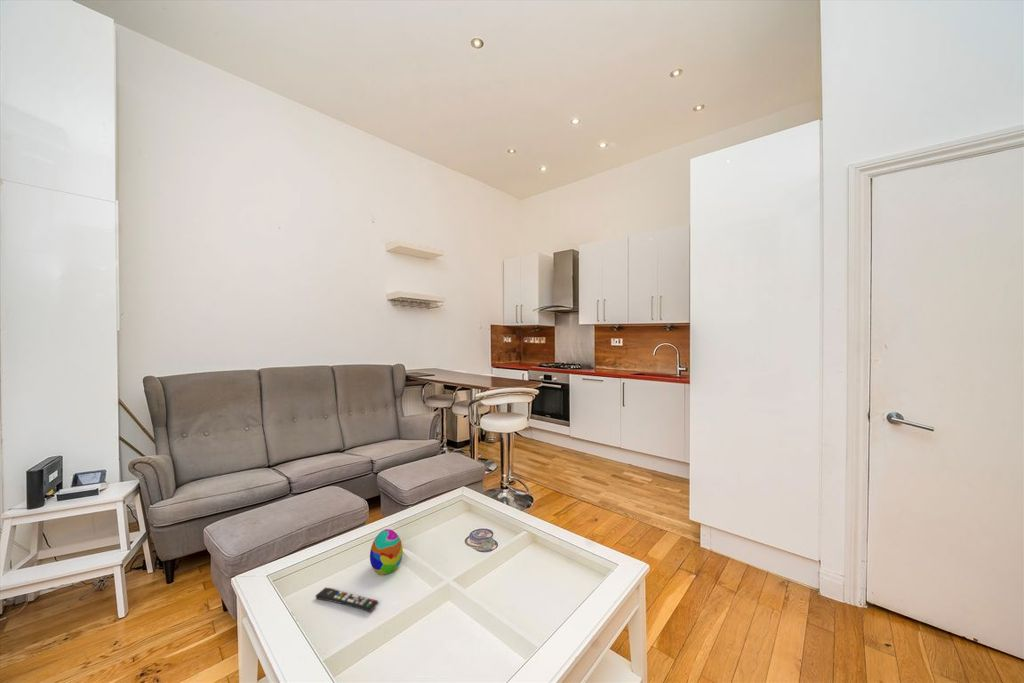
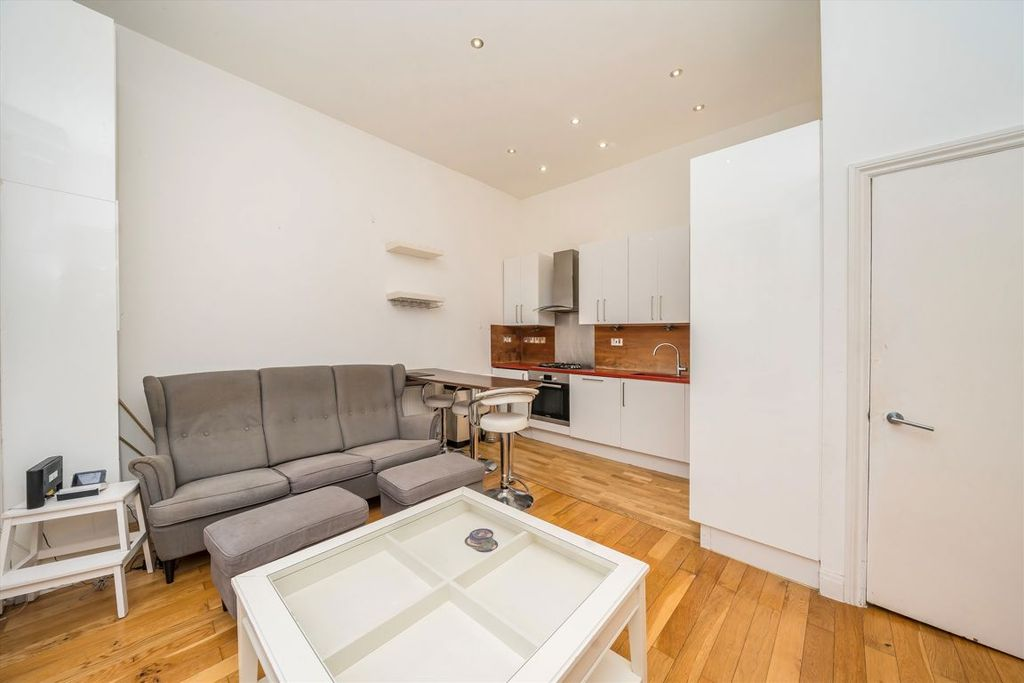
- remote control (346, 599)
- decorative egg (386, 549)
